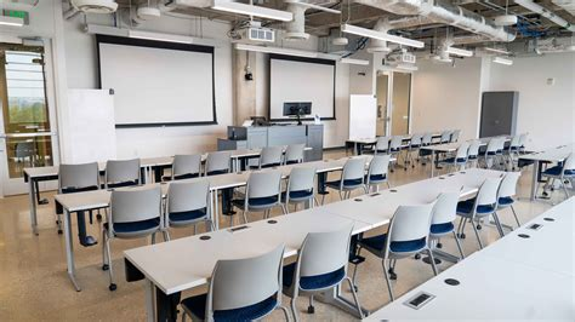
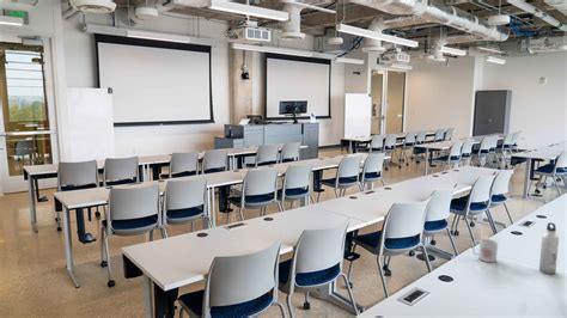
+ mug (484, 249)
+ water bottle (549, 246)
